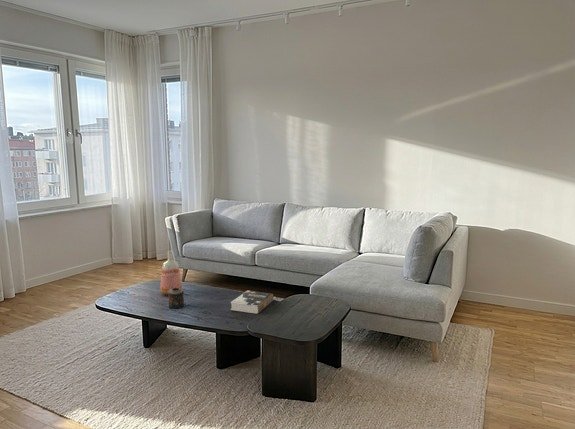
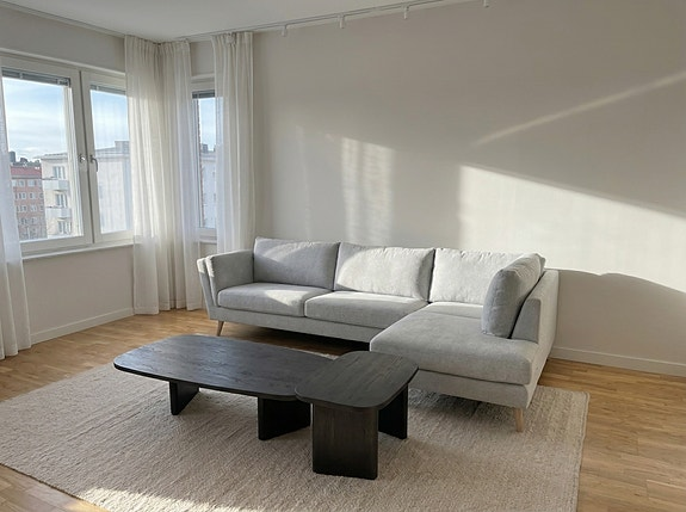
- candle (174, 297)
- book (252, 301)
- vase (170, 271)
